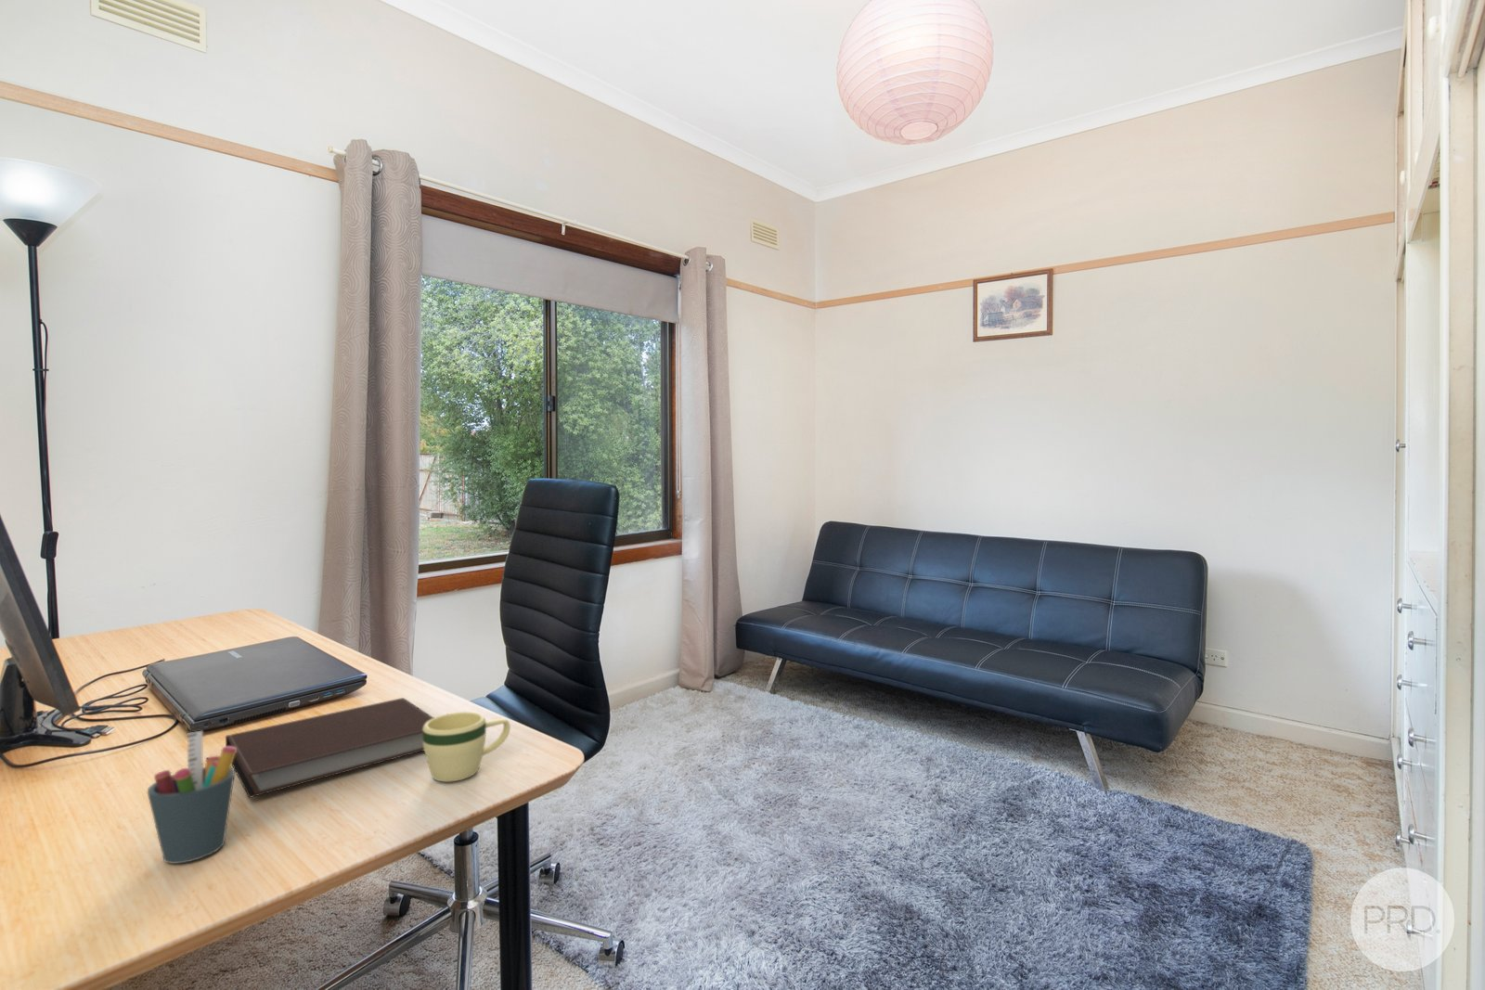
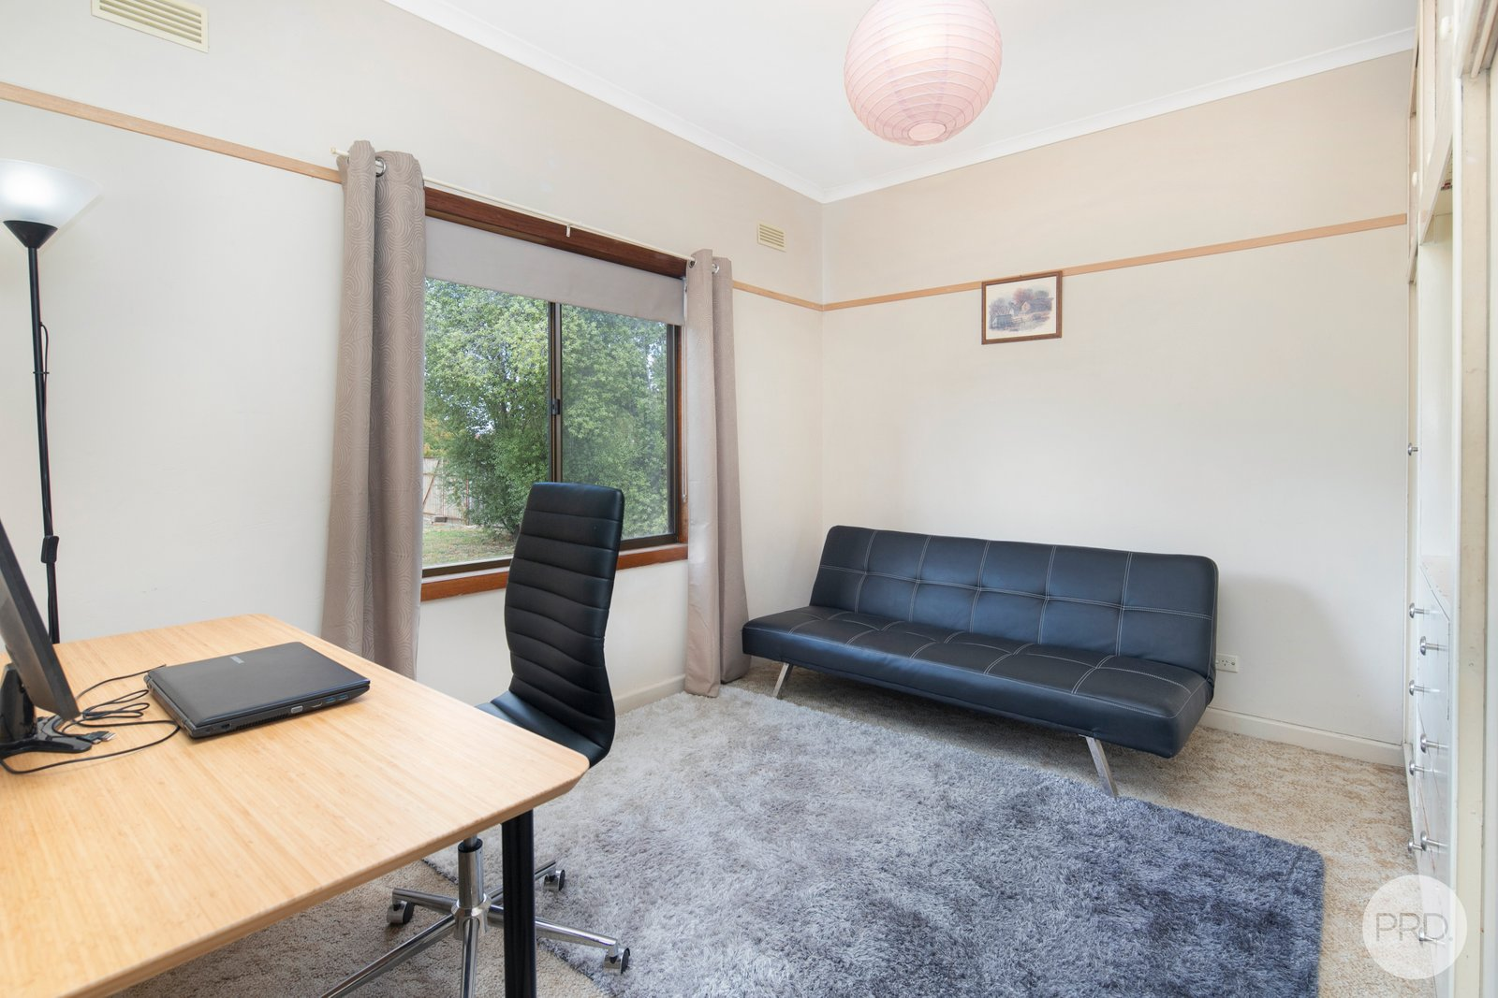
- mug (467, 744)
- pen holder (194, 796)
- notebook (337, 739)
